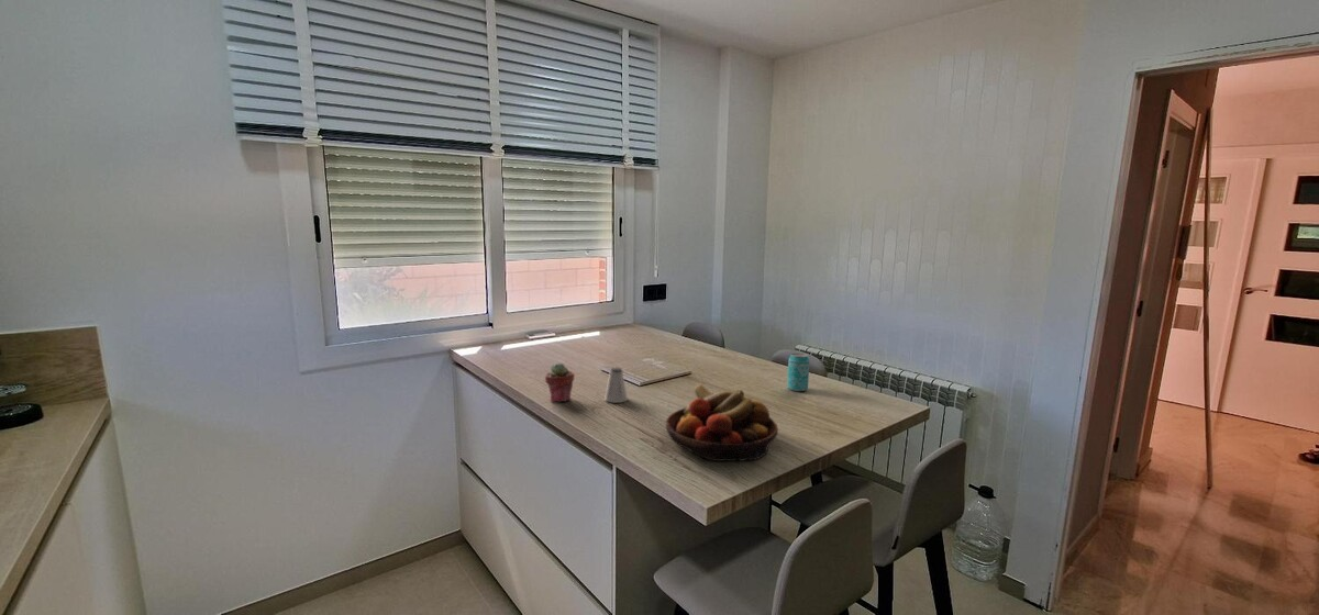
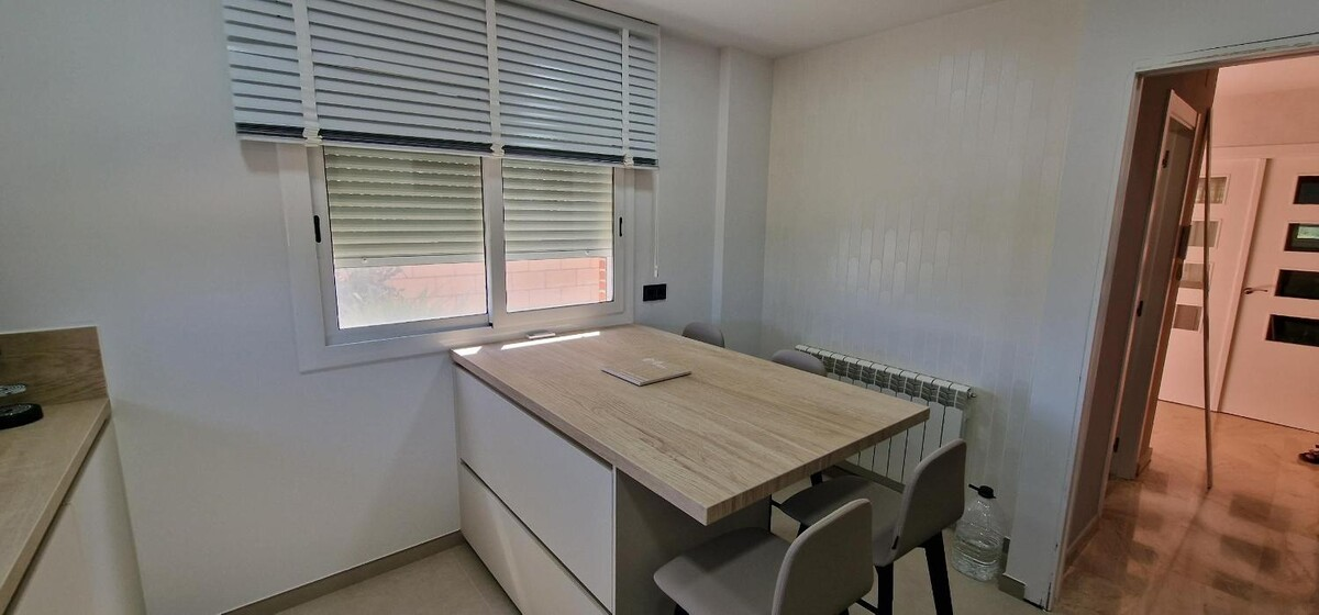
- potted succulent (559, 381)
- beverage can (798, 371)
- fruit bowl (720, 417)
- saltshaker (616, 383)
